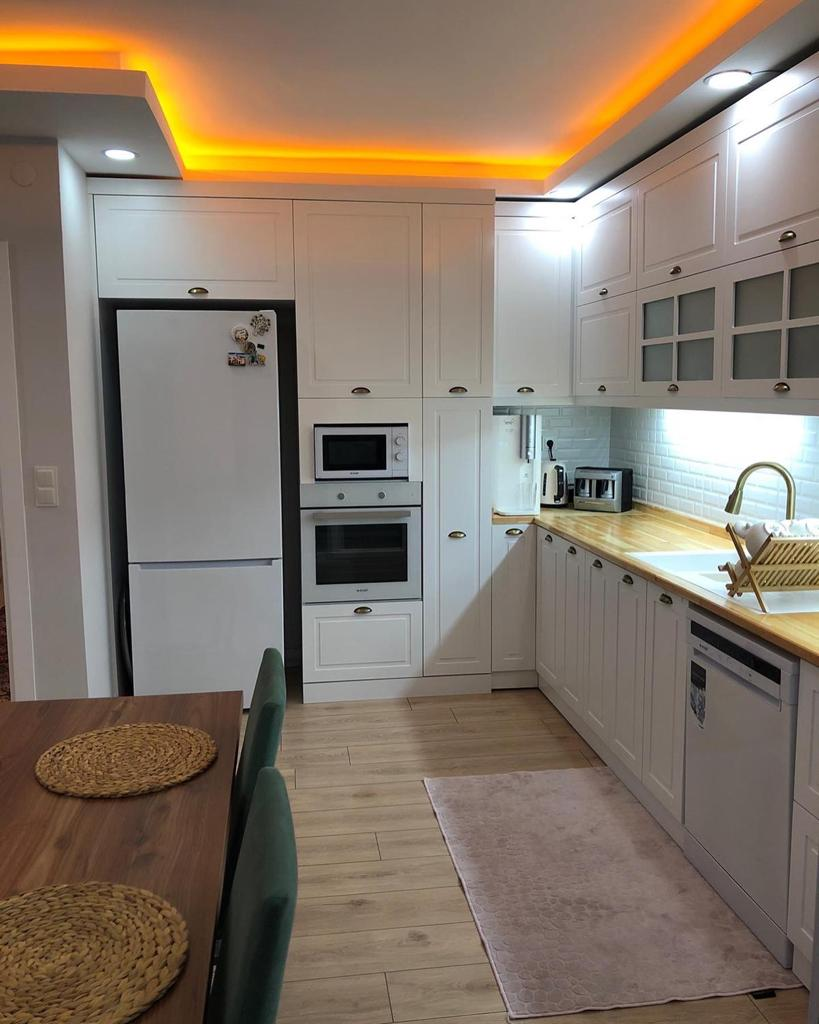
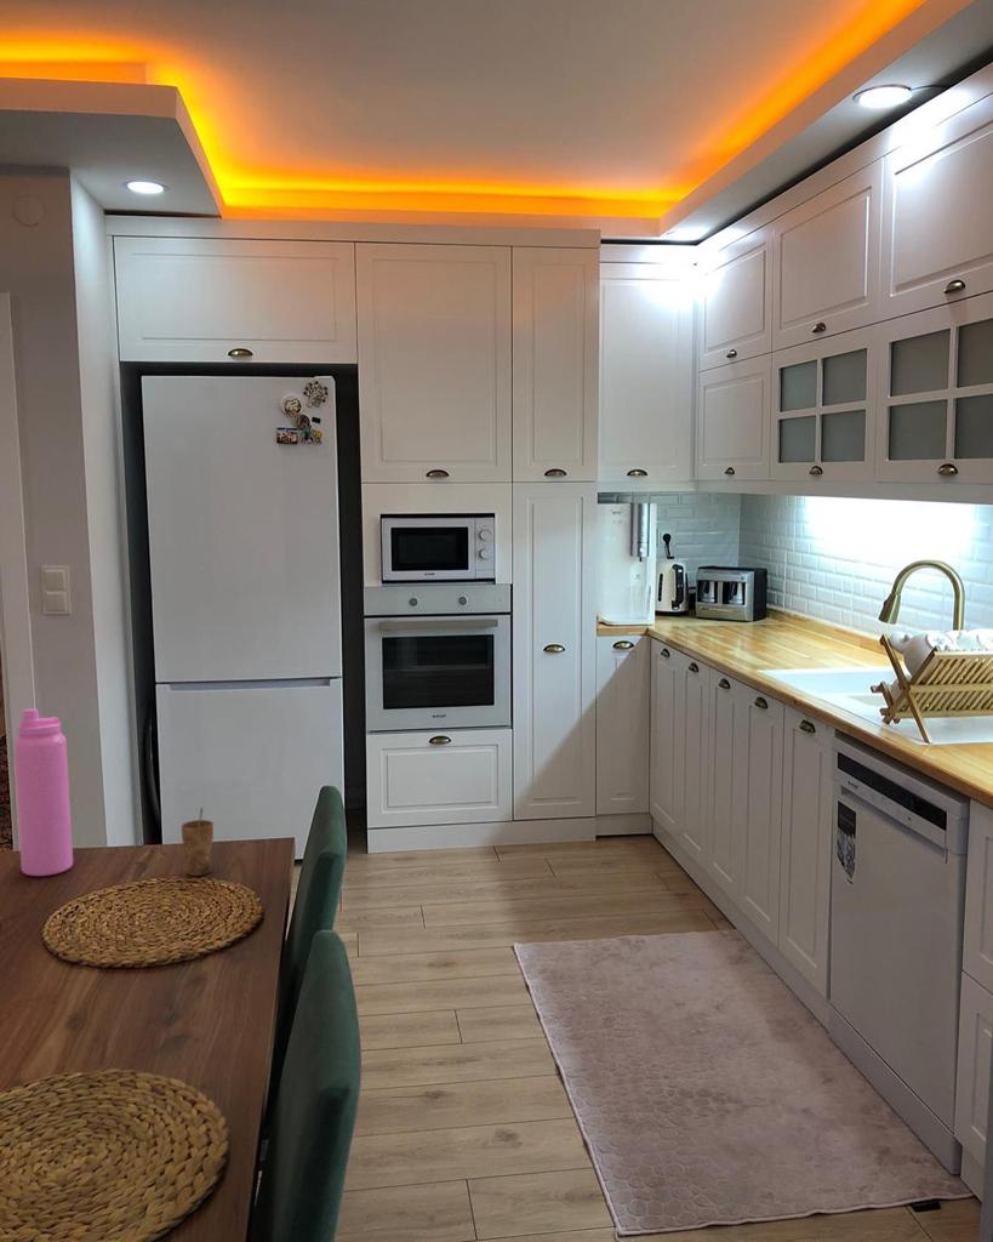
+ cup (198, 842)
+ water bottle (42, 788)
